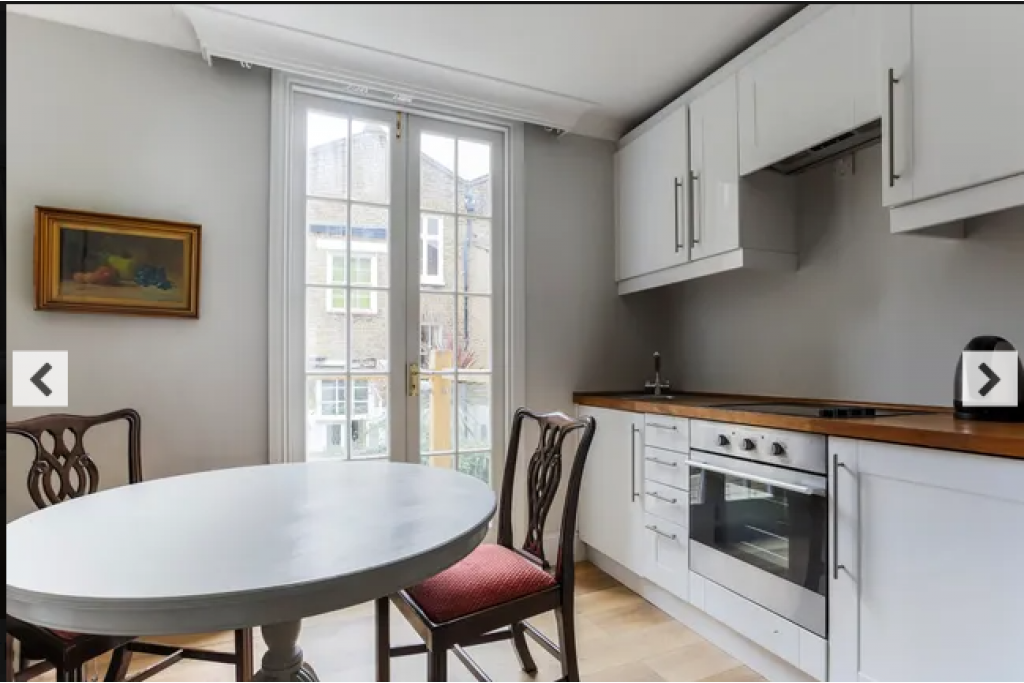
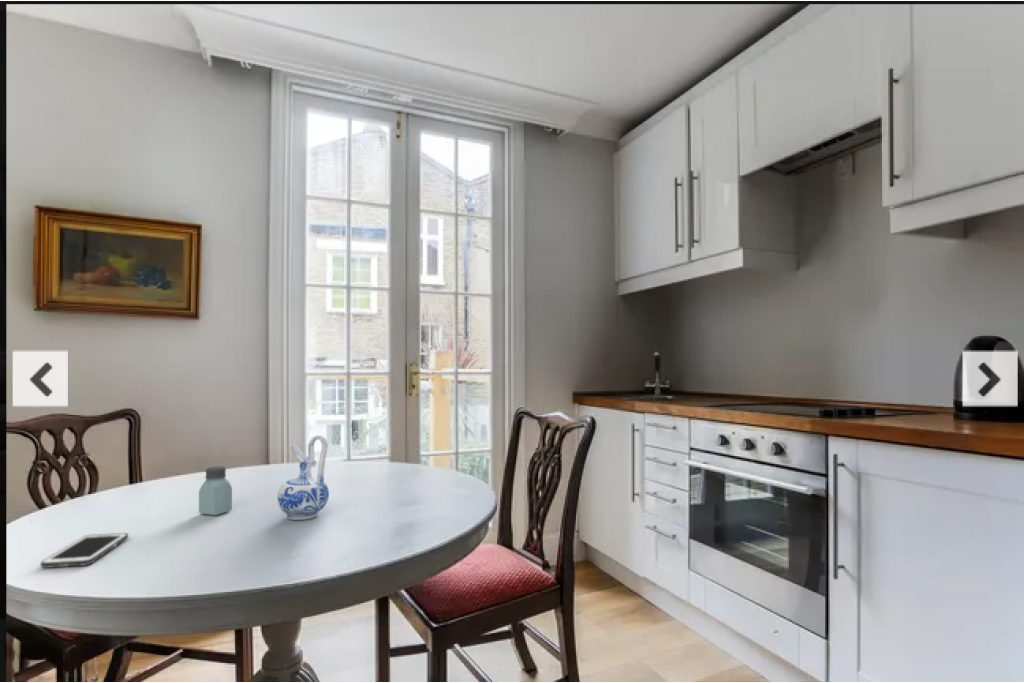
+ cell phone (87, 549)
+ saltshaker (215, 490)
+ ceramic pitcher (303, 475)
